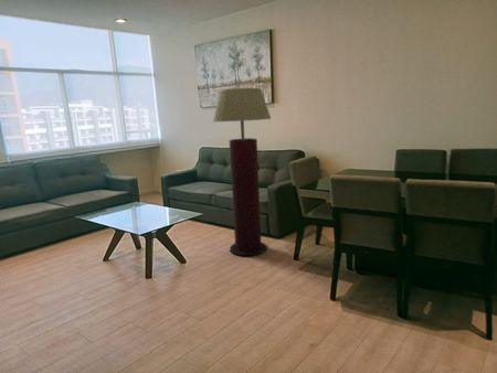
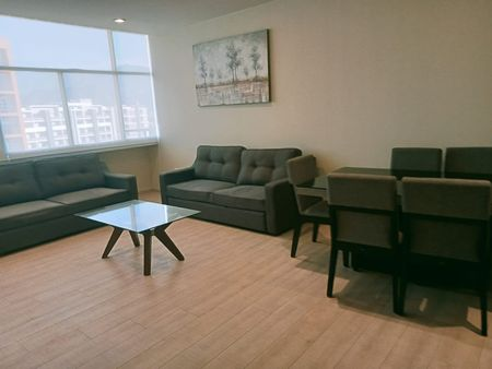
- floor lamp (244, 172)
